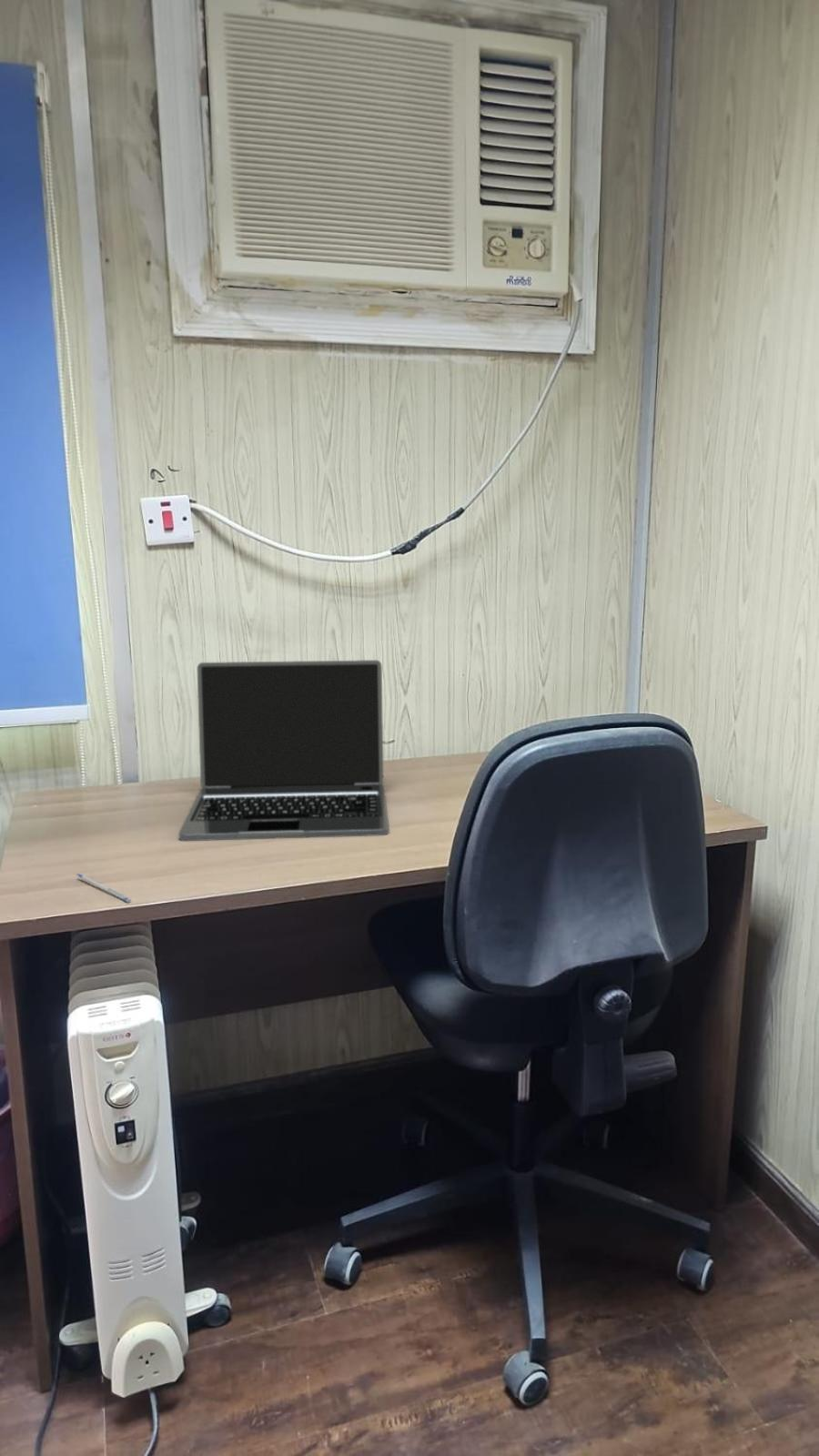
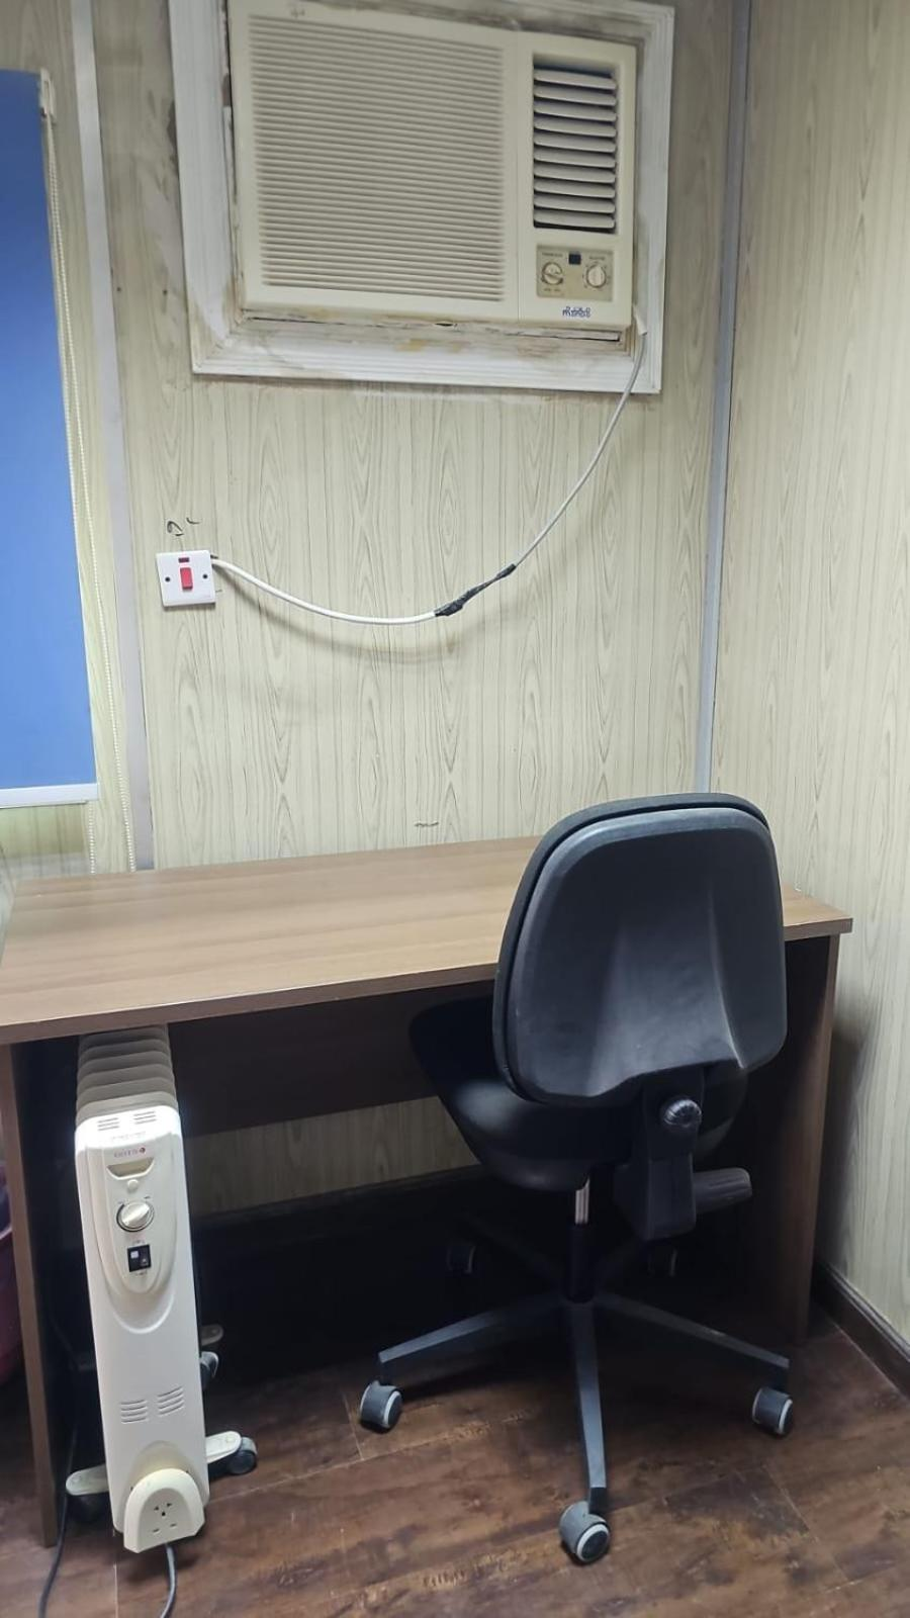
- laptop (287, 744)
- pen (102, 886)
